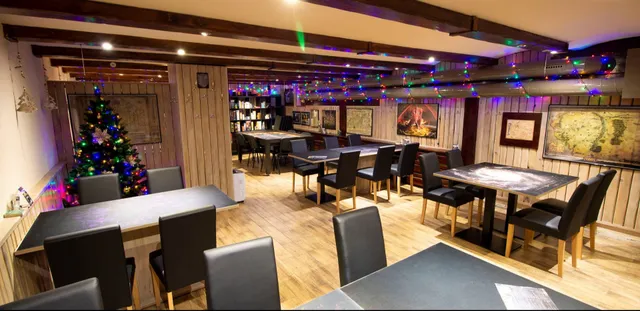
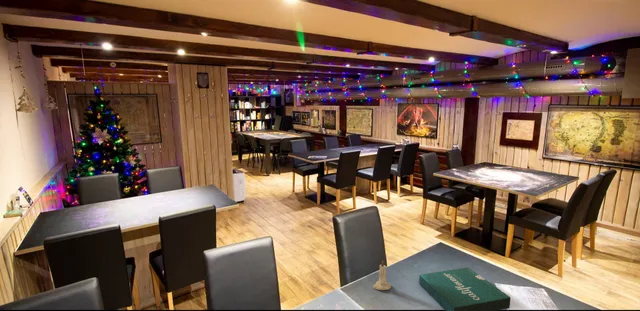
+ pizza box (461, 290)
+ candle (381, 273)
